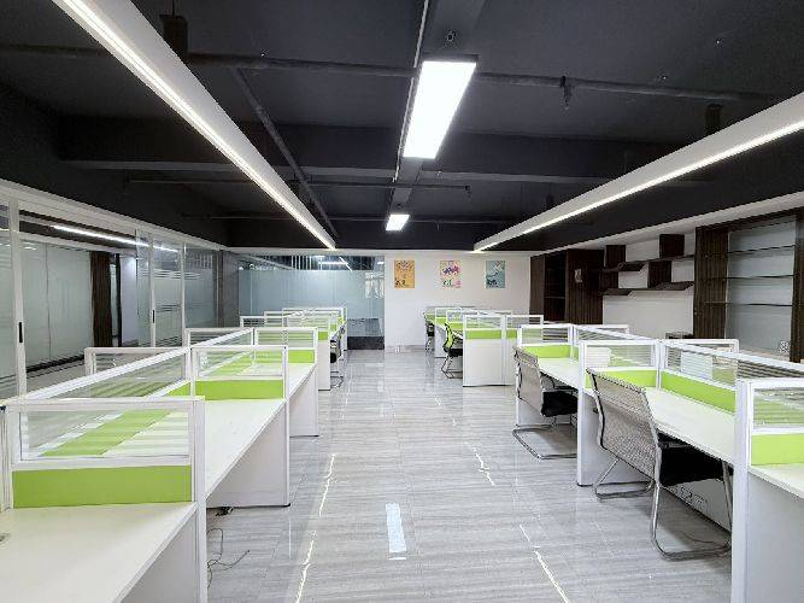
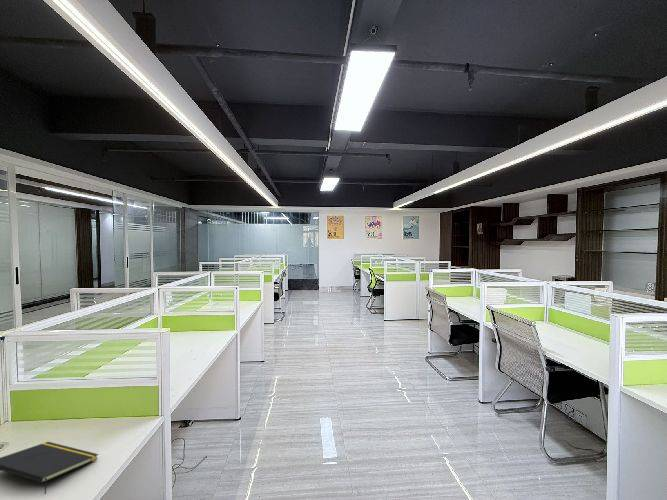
+ notepad (45, 460)
